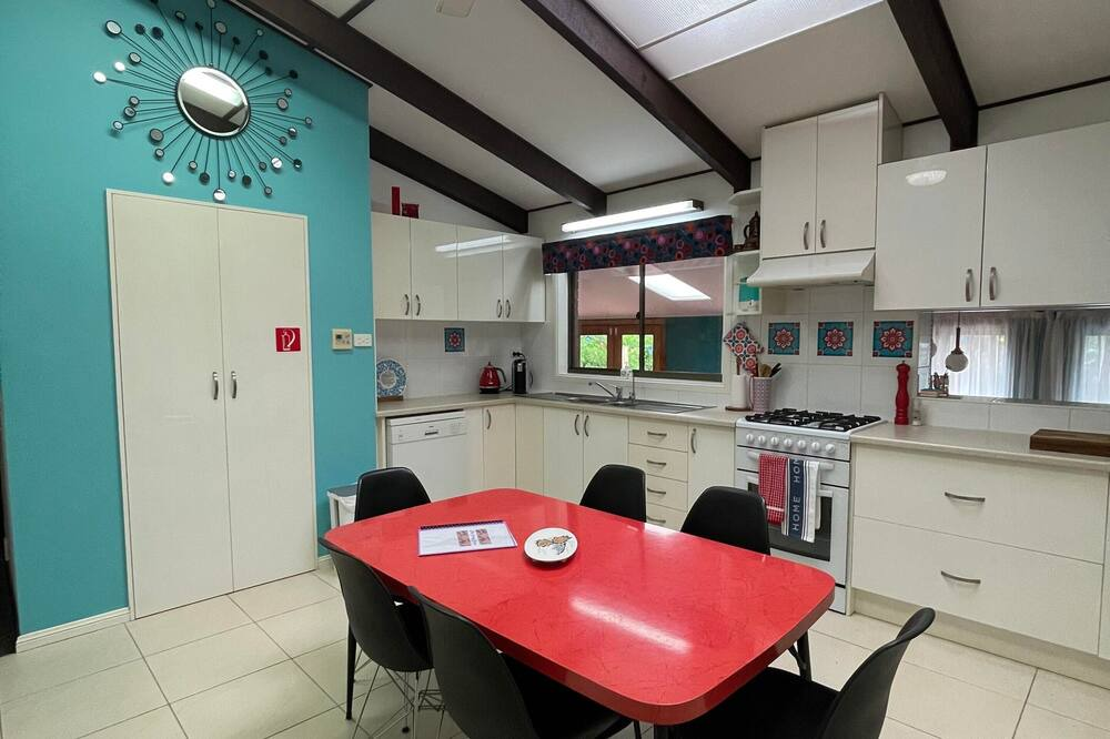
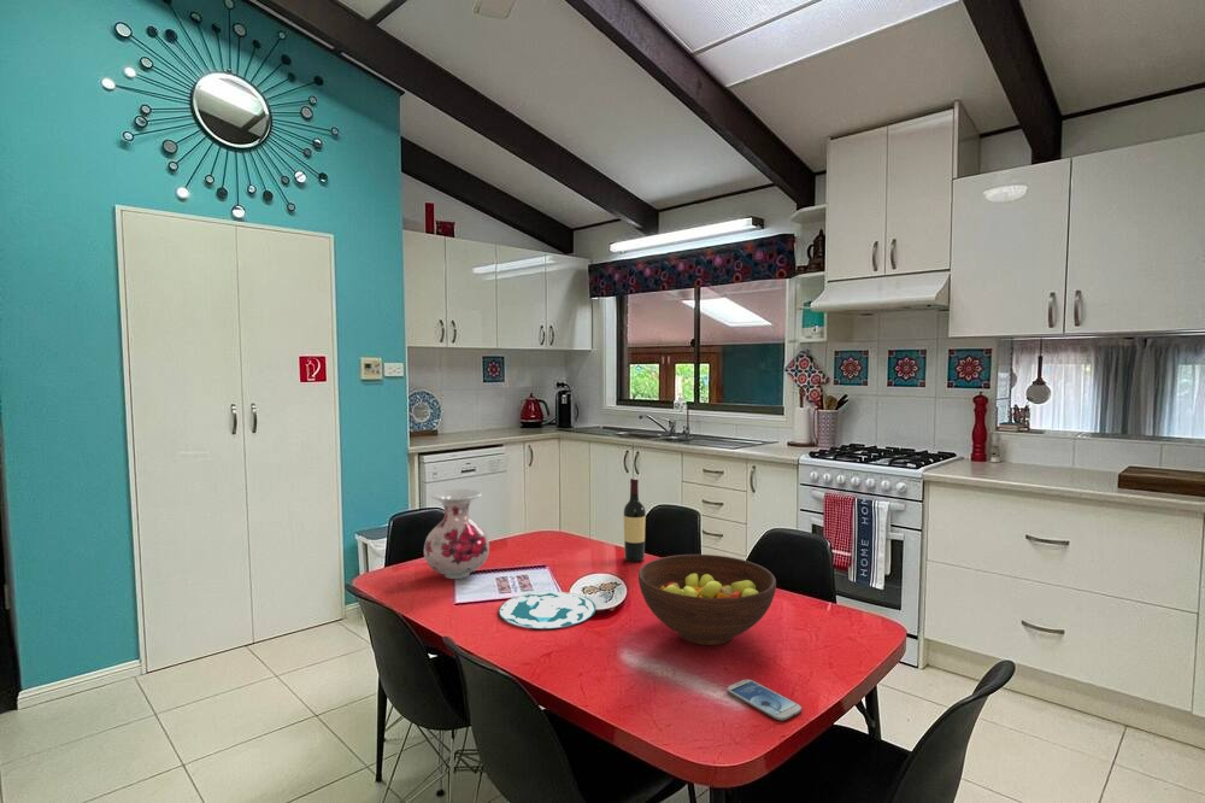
+ fruit bowl (705, 604)
+ wine bottle (634, 518)
+ vase (457, 534)
+ plate (547, 604)
+ smartphone (763, 698)
